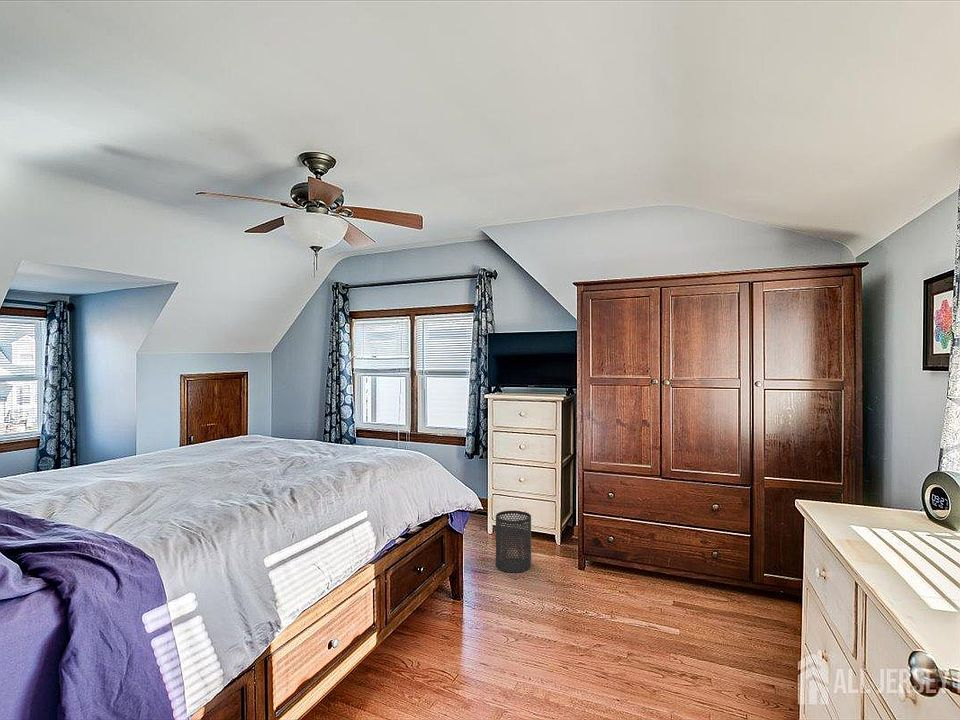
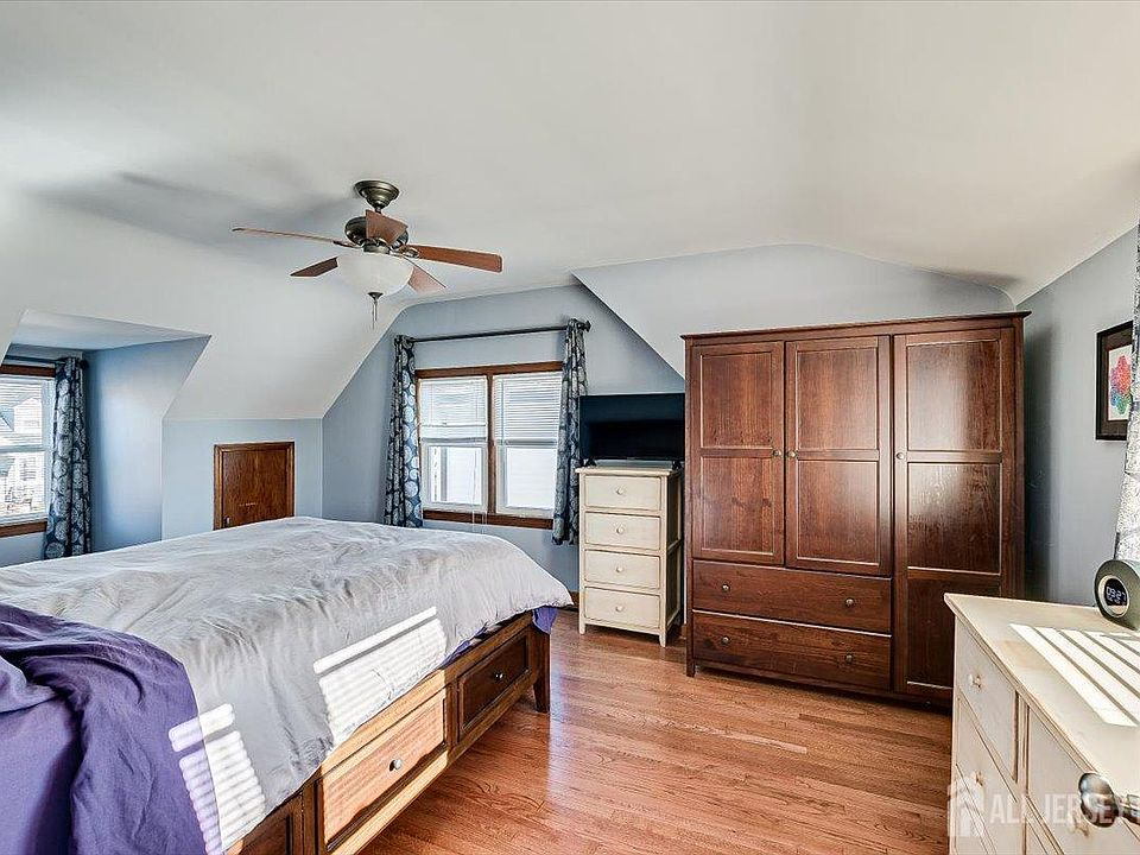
- trash can (513, 540)
